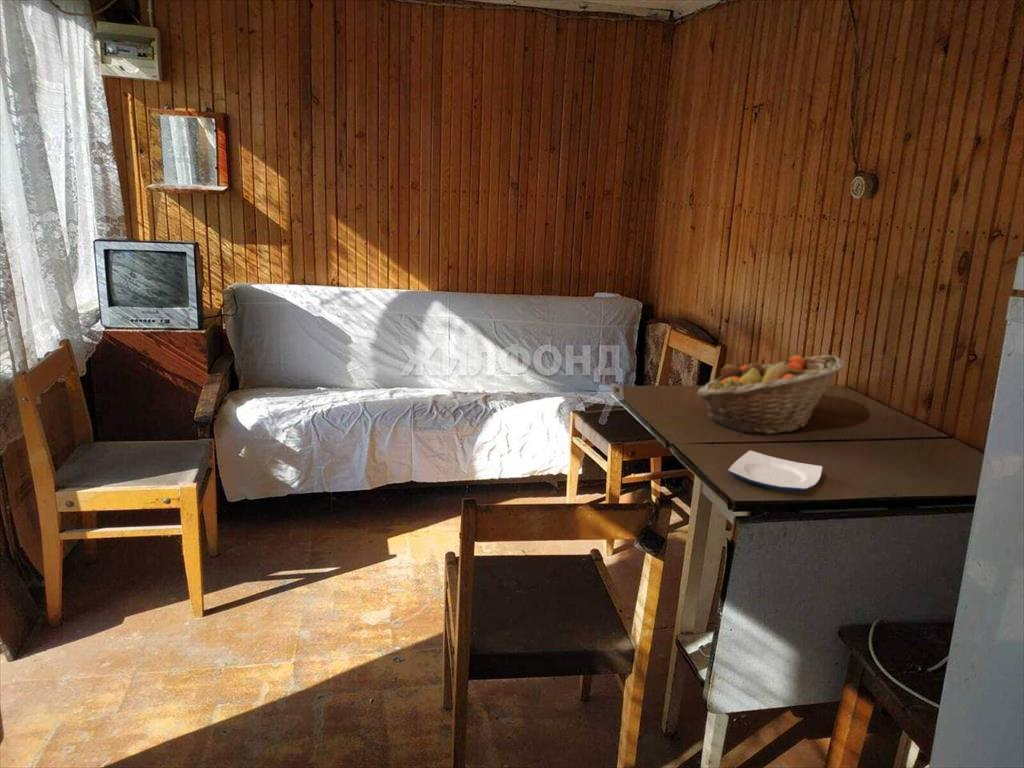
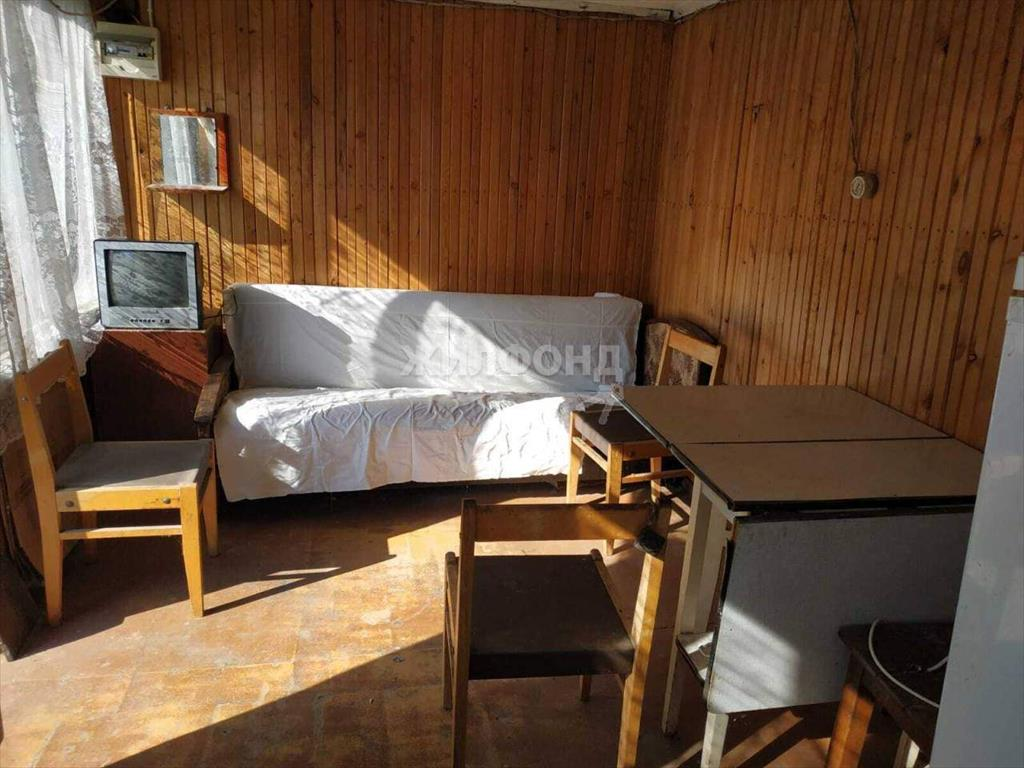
- plate (775, 473)
- fruit basket (769, 387)
